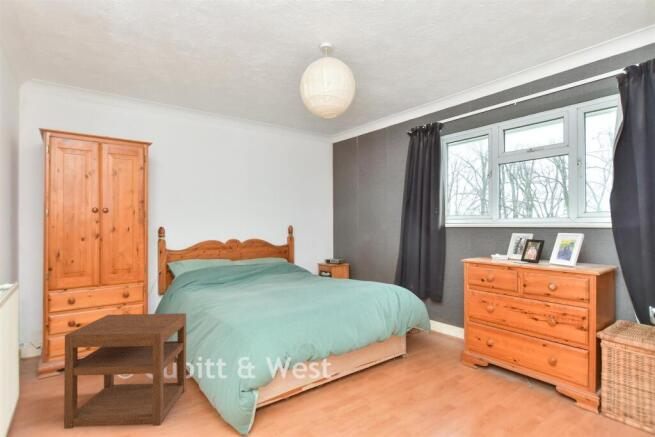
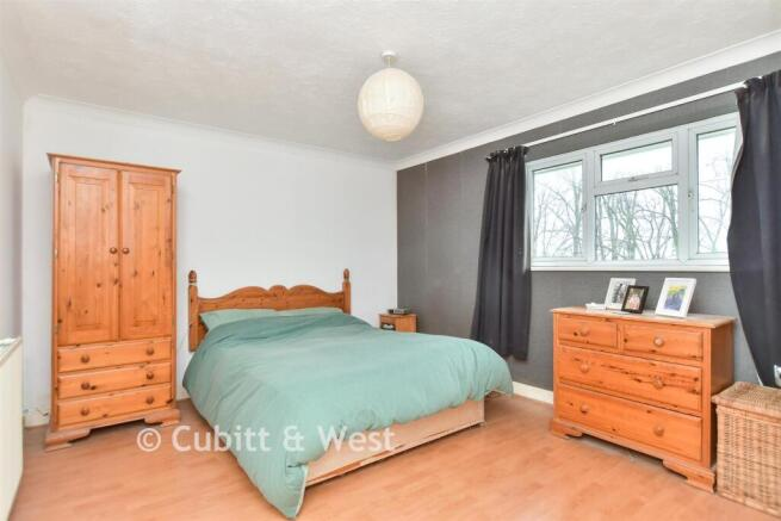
- nightstand (131, 365)
